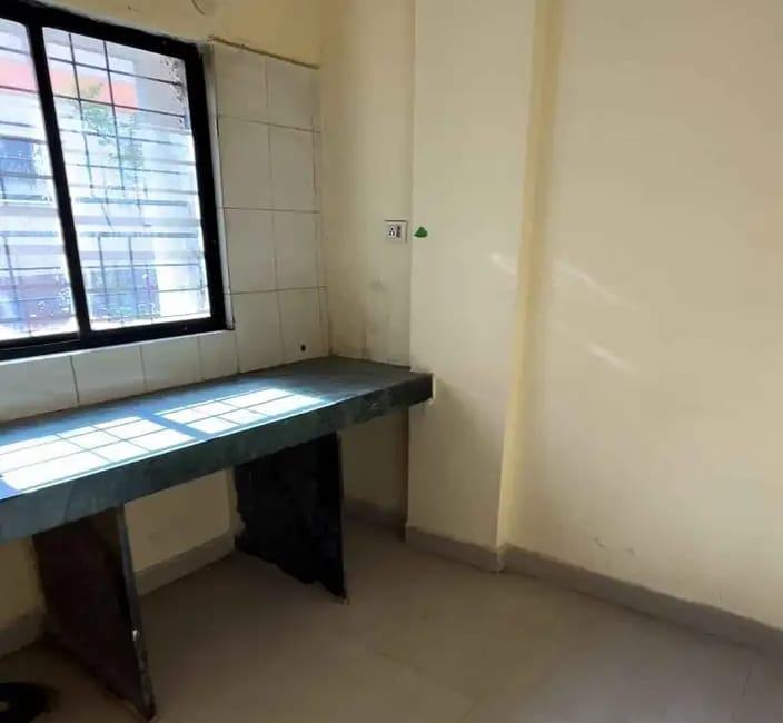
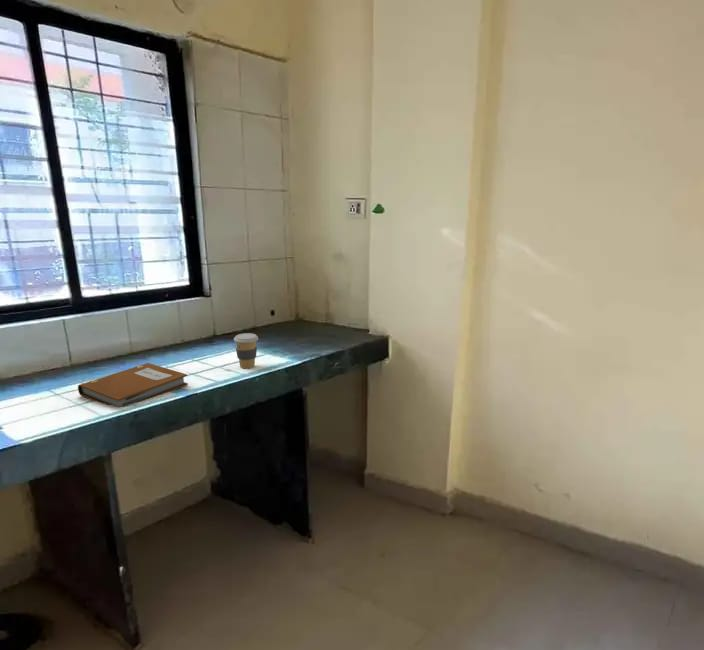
+ notebook (135, 383)
+ coffee cup (246, 351)
